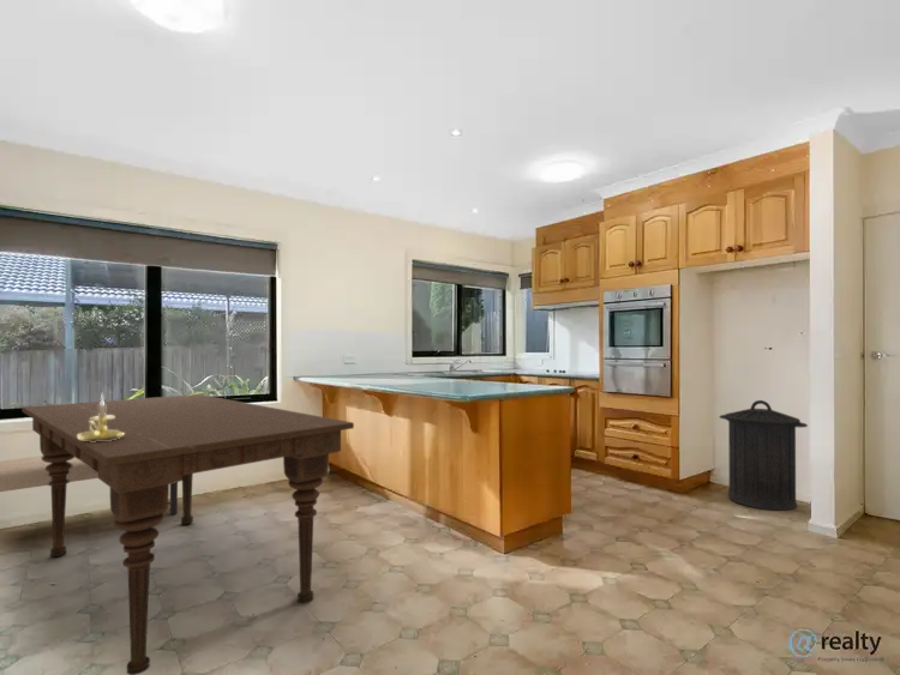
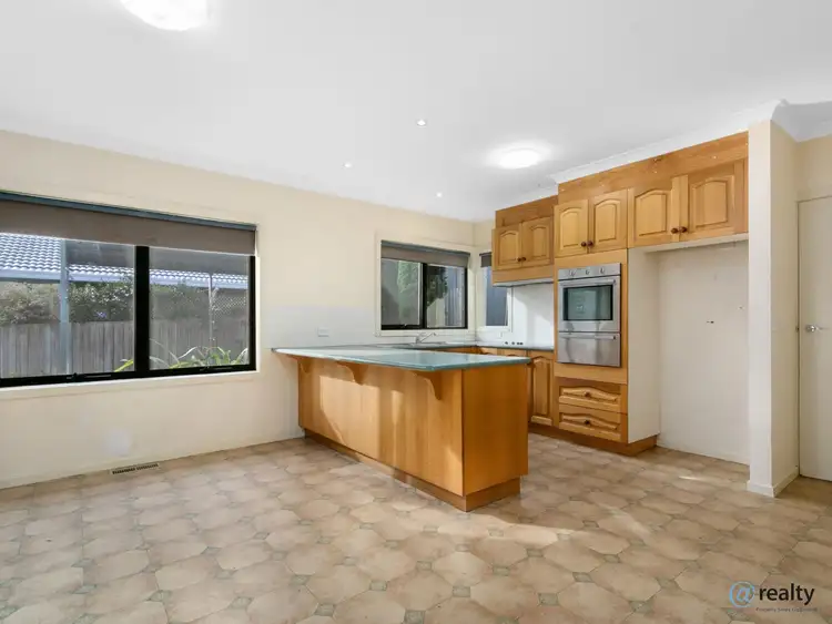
- trash can (761, 450)
- candle holder (100, 415)
- bench (88, 478)
- dining table (168, 494)
